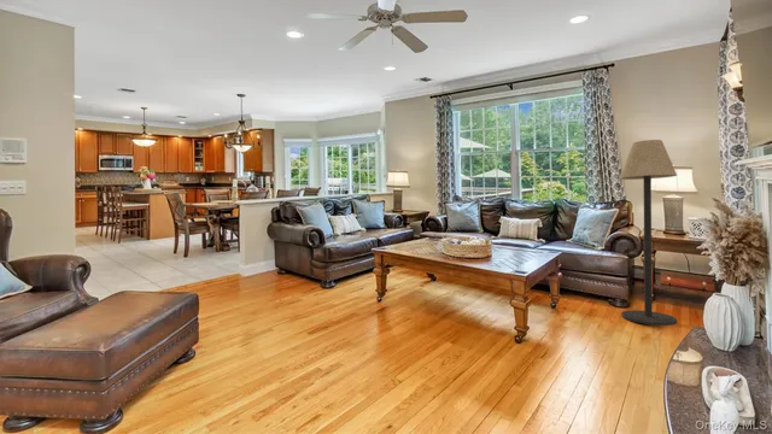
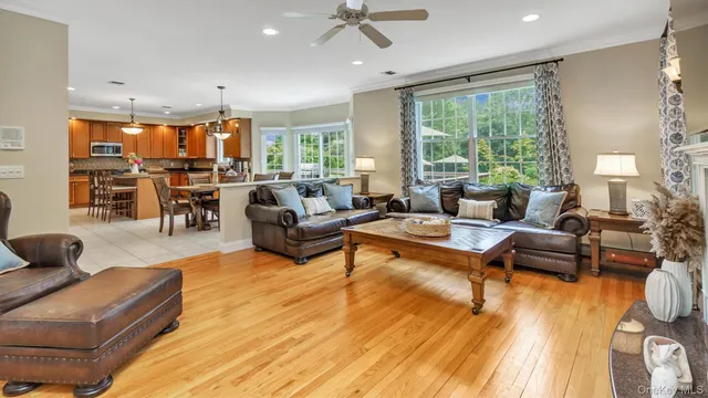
- floor lamp (647, 230)
